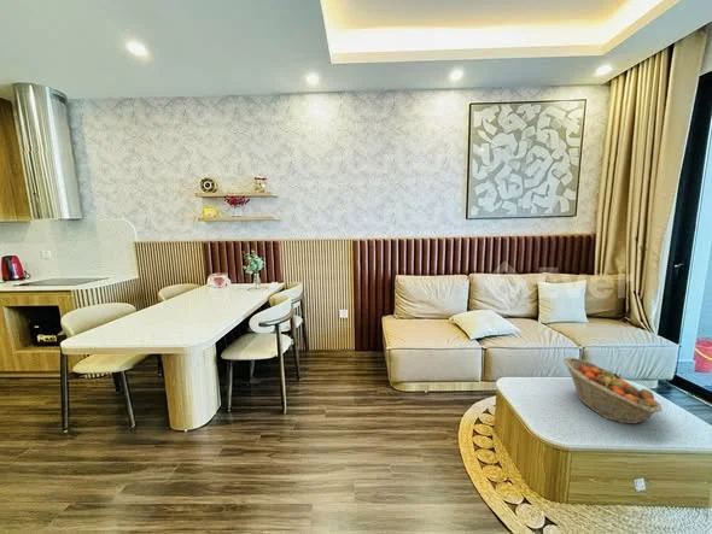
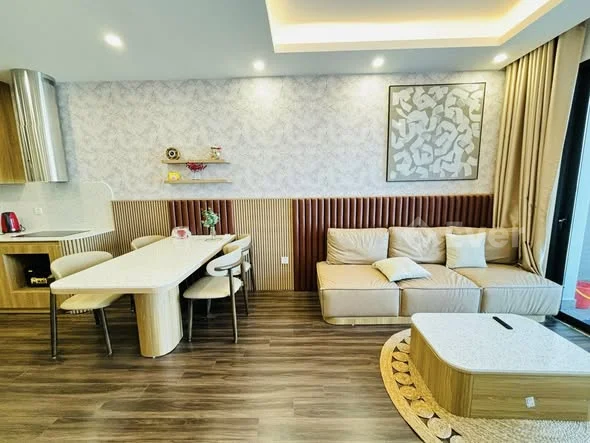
- fruit basket (607, 387)
